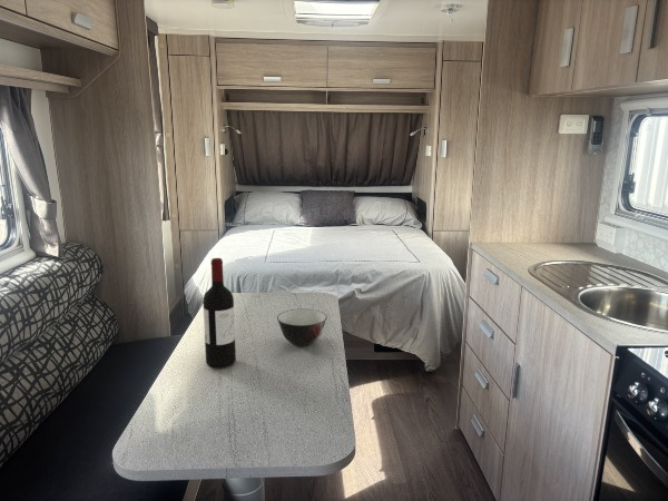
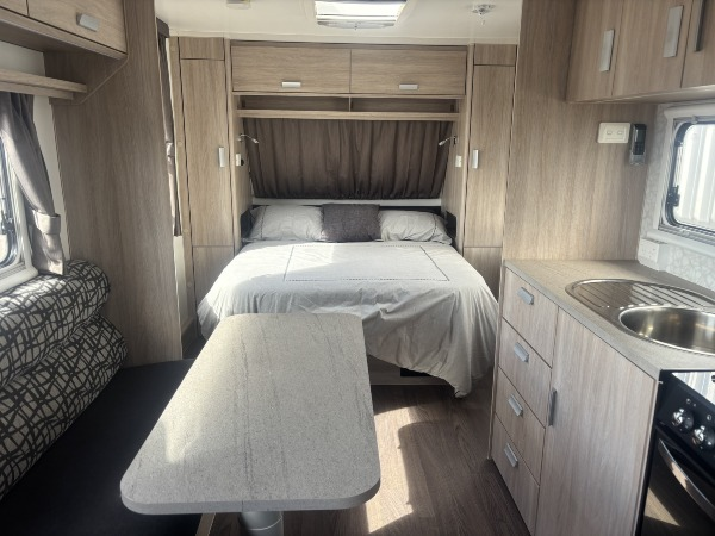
- wine bottle (218, 312)
- soup bowl (302, 330)
